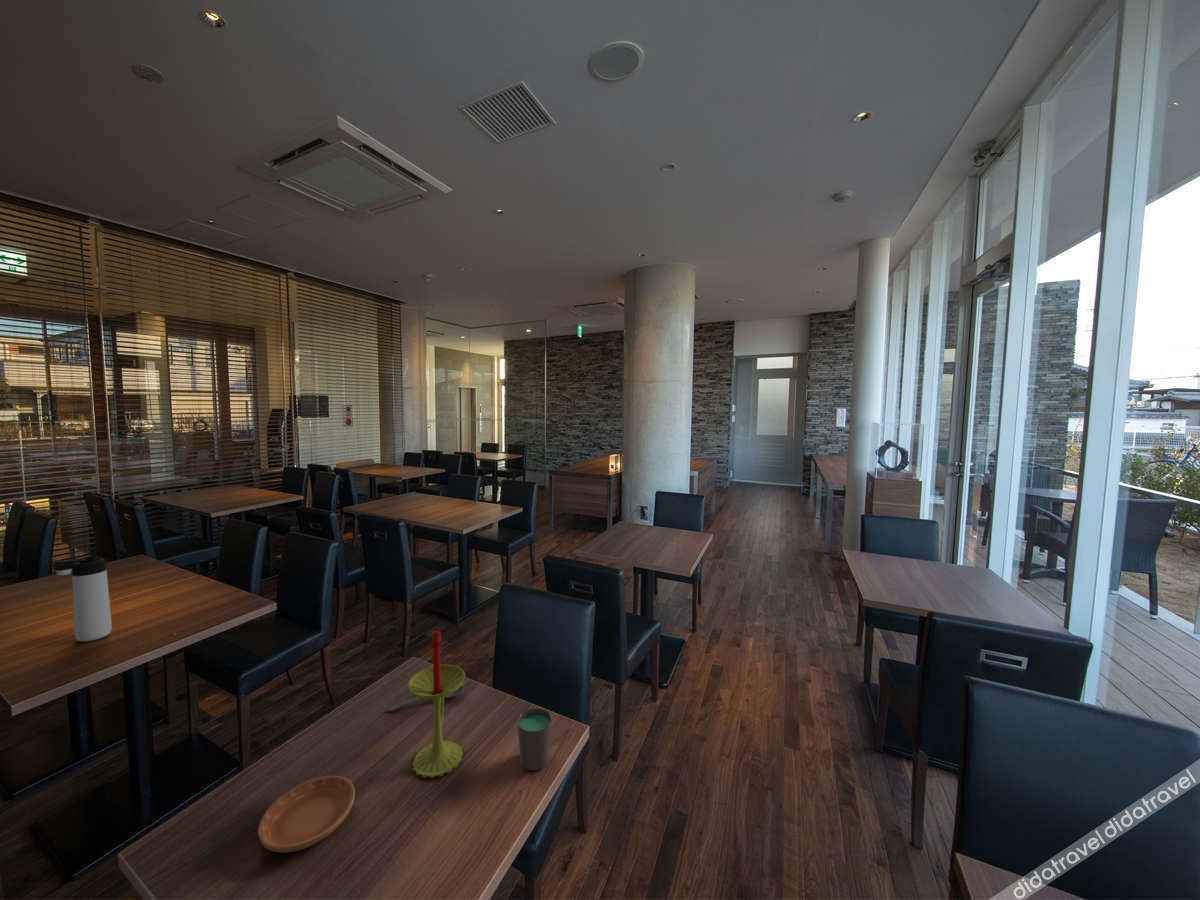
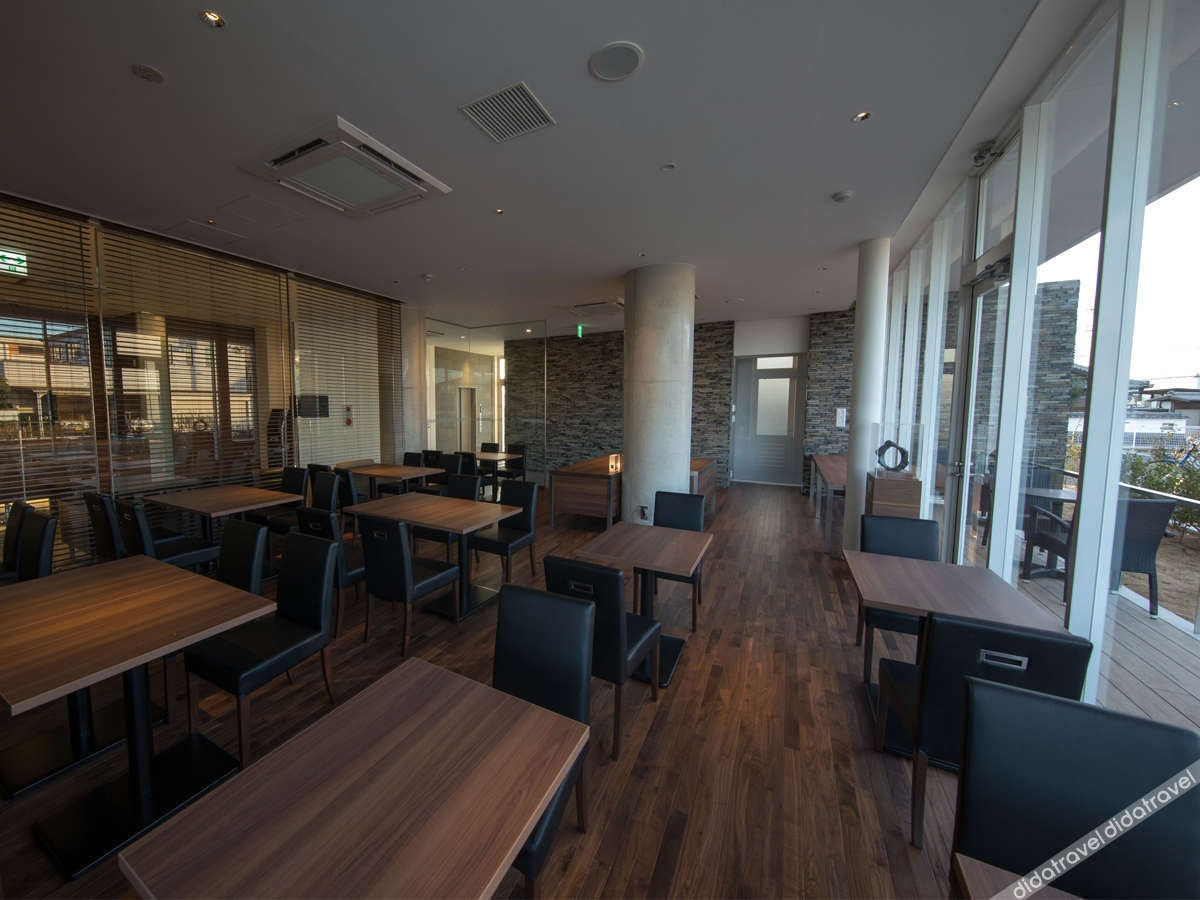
- soupspoon (418, 698)
- thermos bottle (82, 599)
- candle (437, 693)
- saucer (309, 814)
- cup (534, 739)
